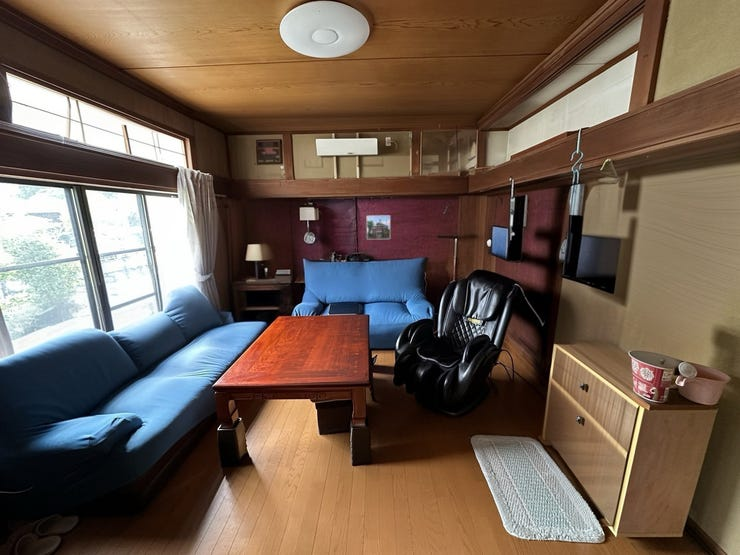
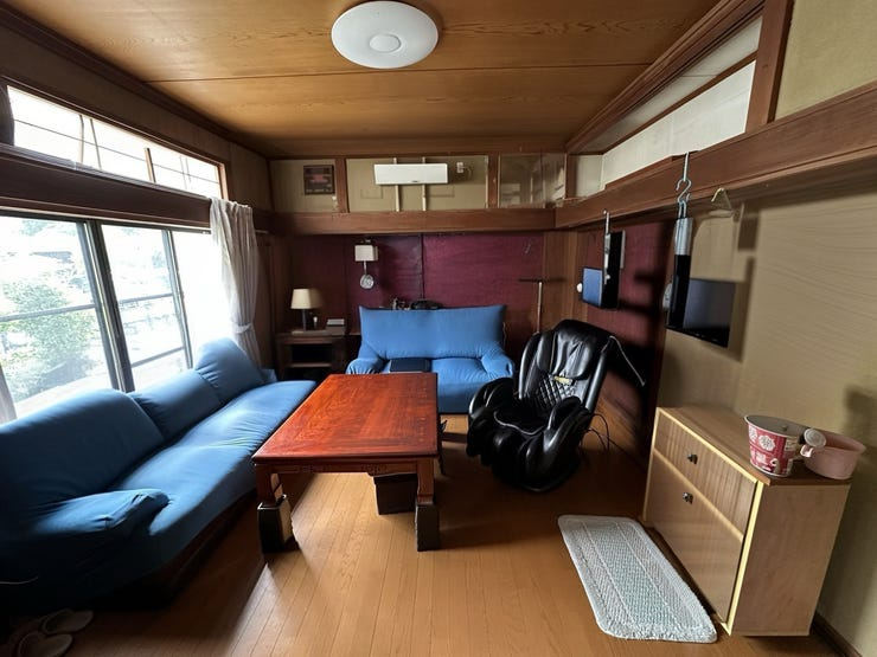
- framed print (378, 227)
